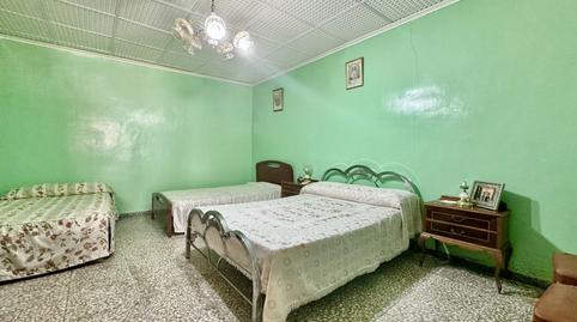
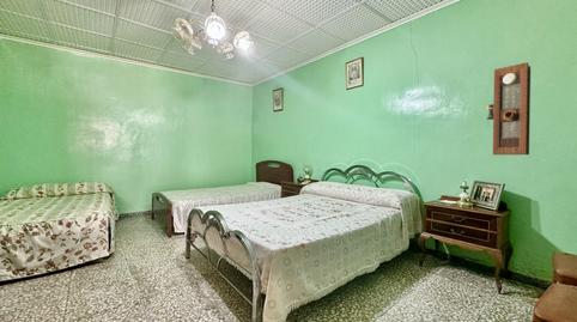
+ pendulum clock (505, 111)
